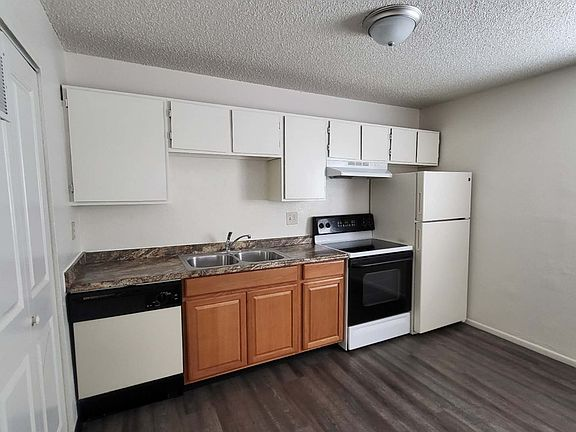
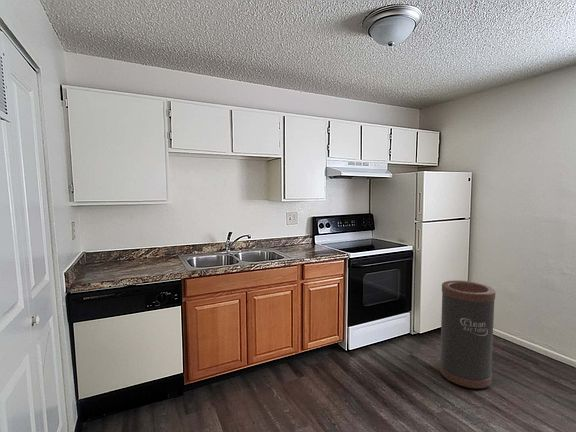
+ trash can (466, 332)
